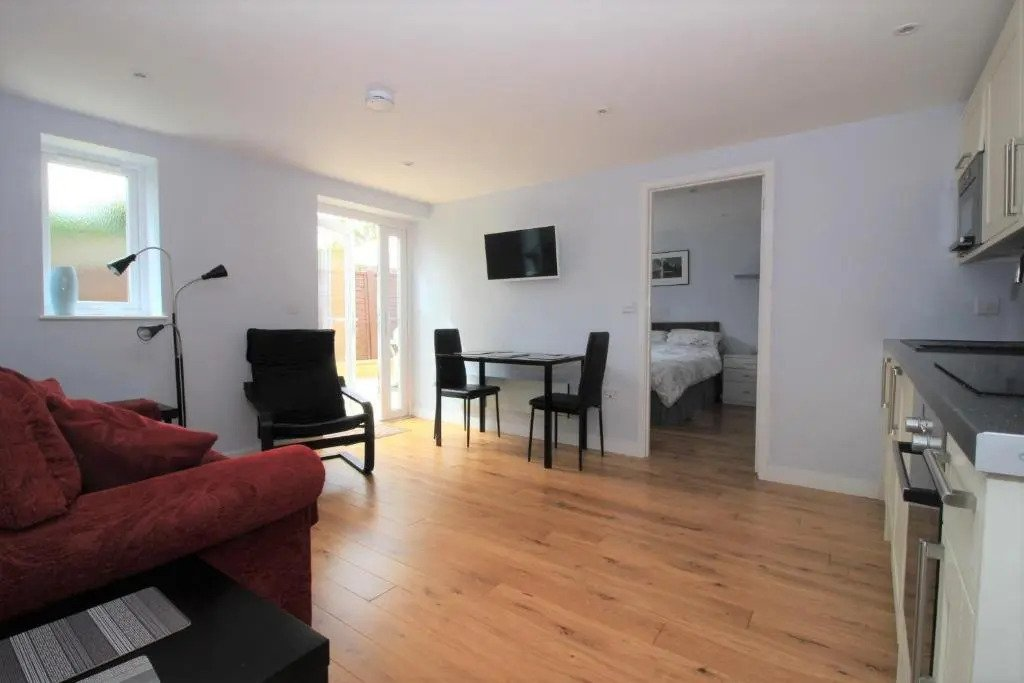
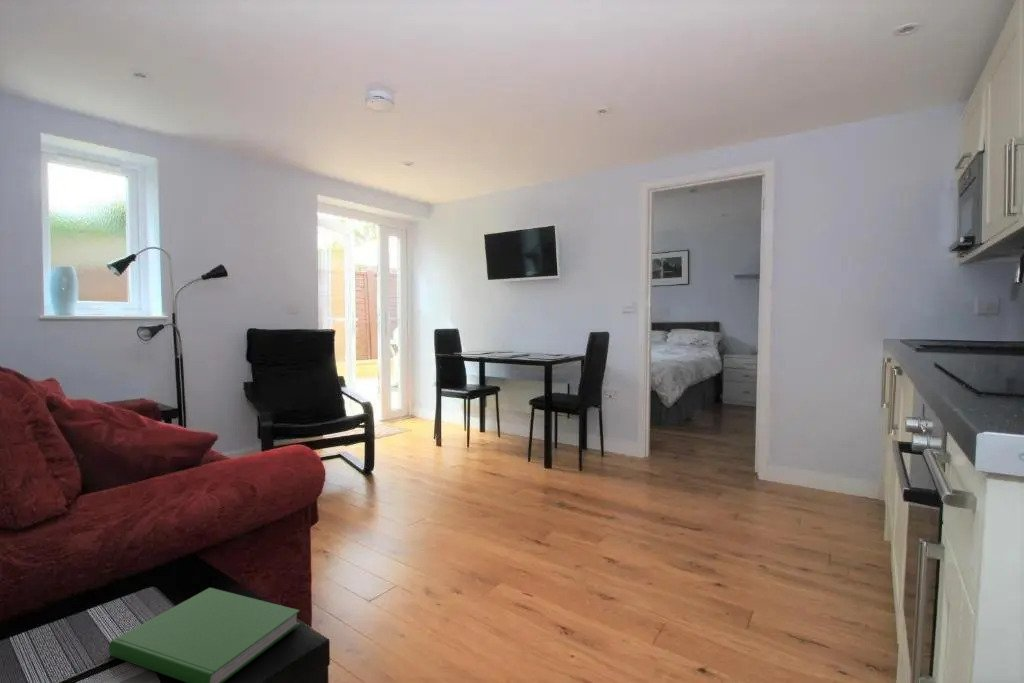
+ hardcover book (209, 632)
